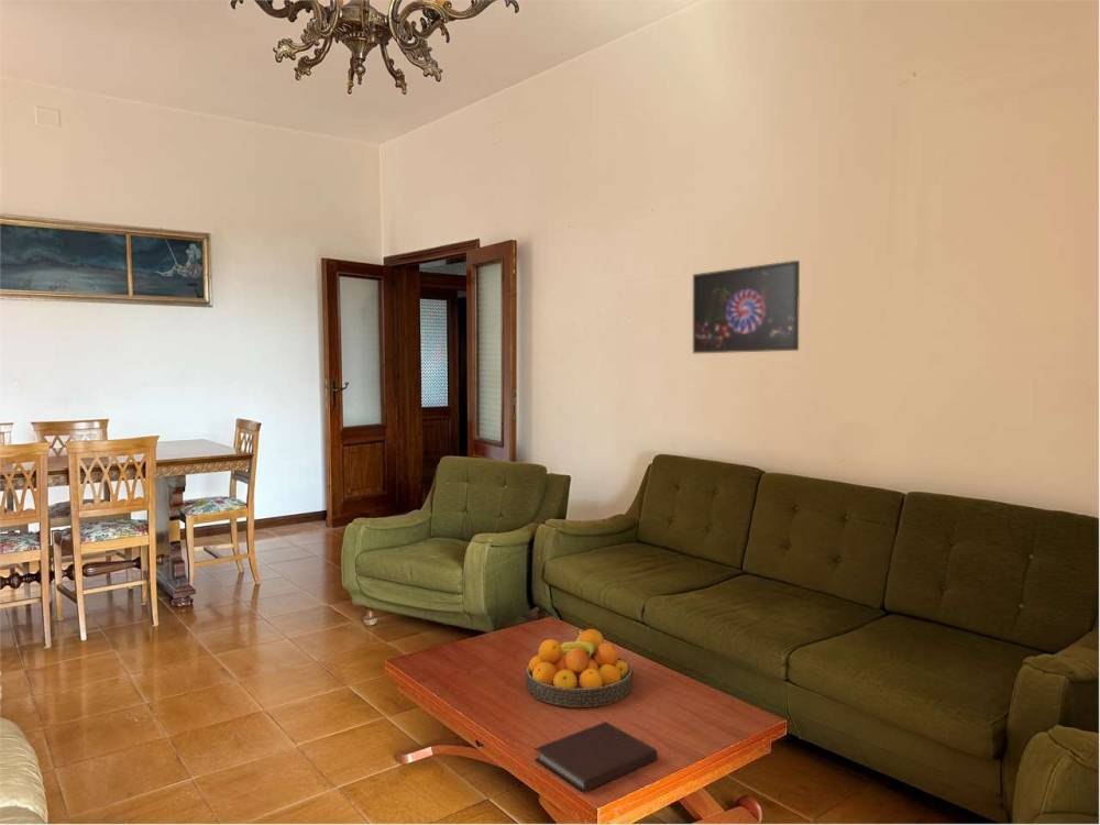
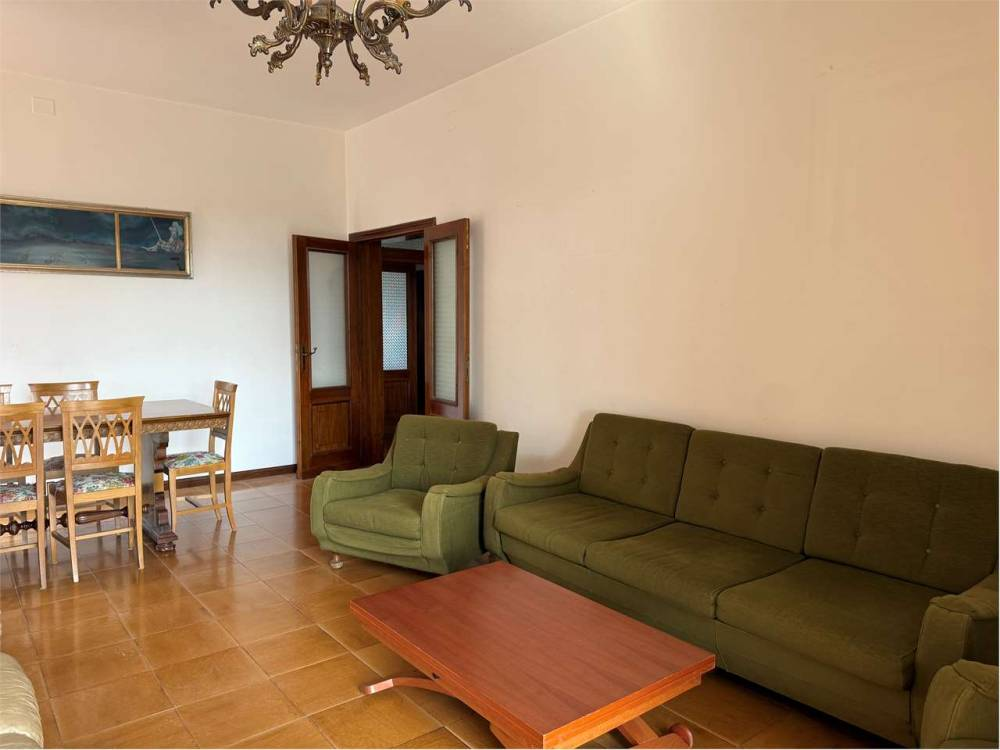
- notebook (595, 755)
- fruit bowl (579, 661)
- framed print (743, 309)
